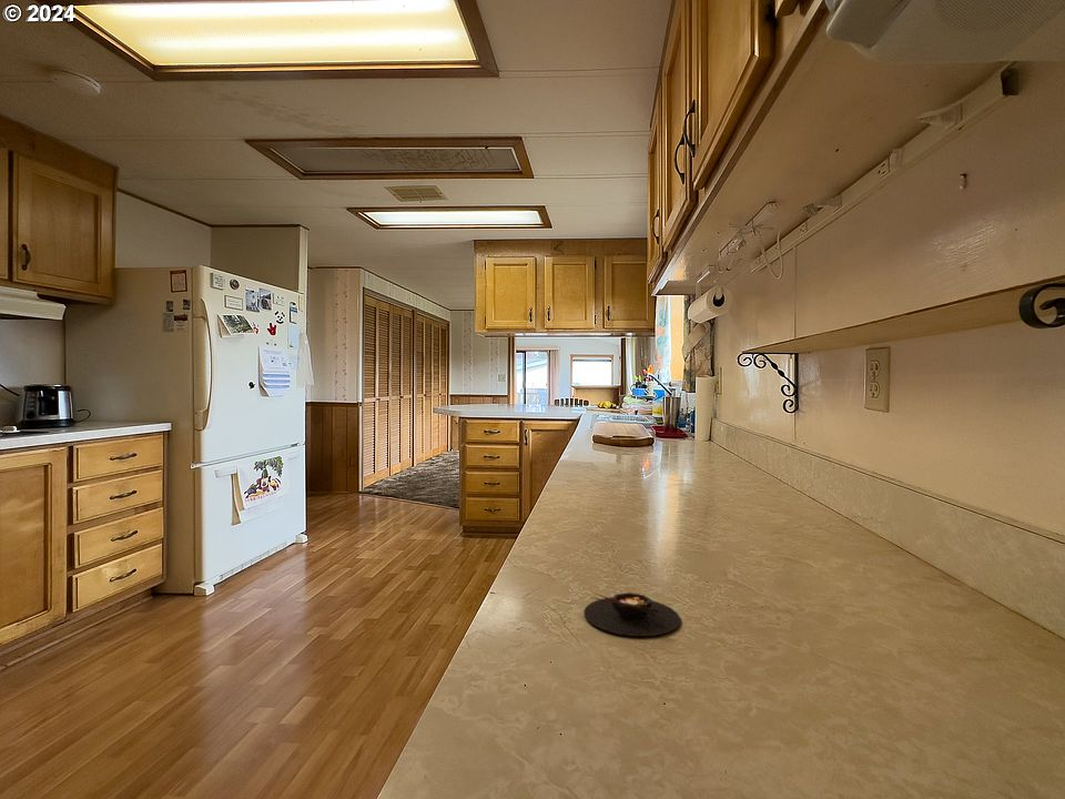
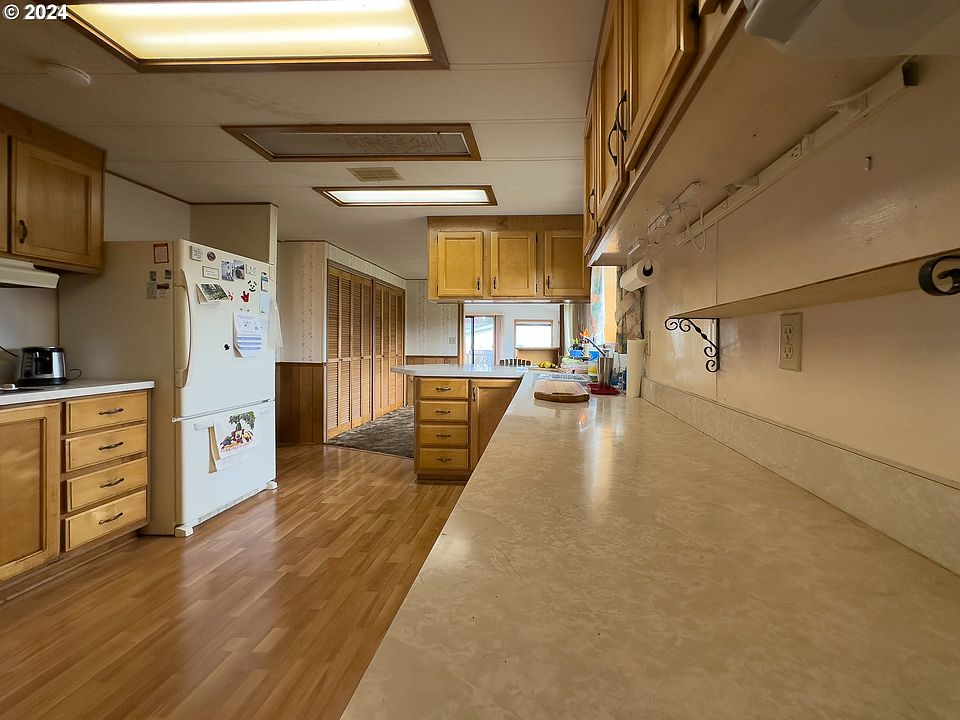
- bowl (631, 604)
